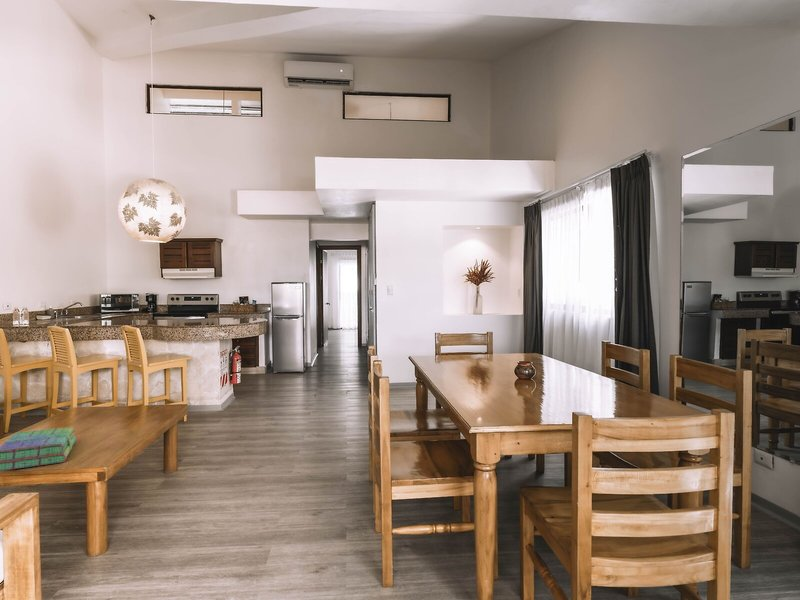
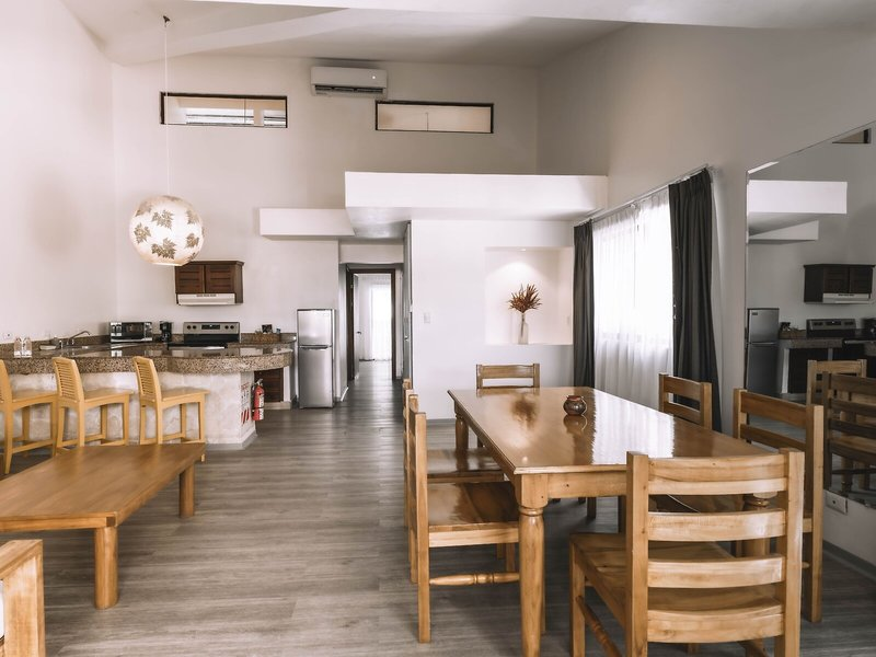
- stack of books (38, 446)
